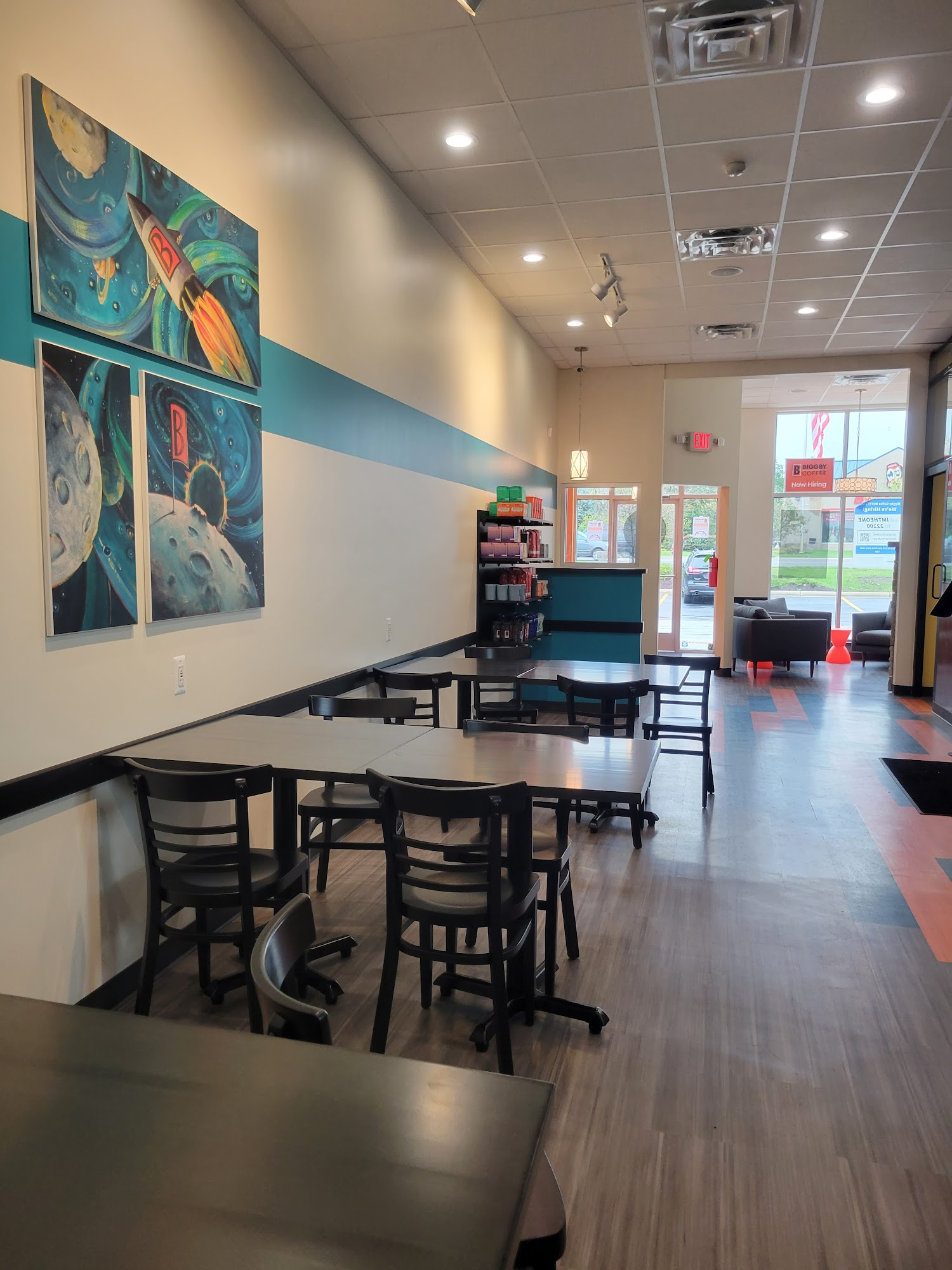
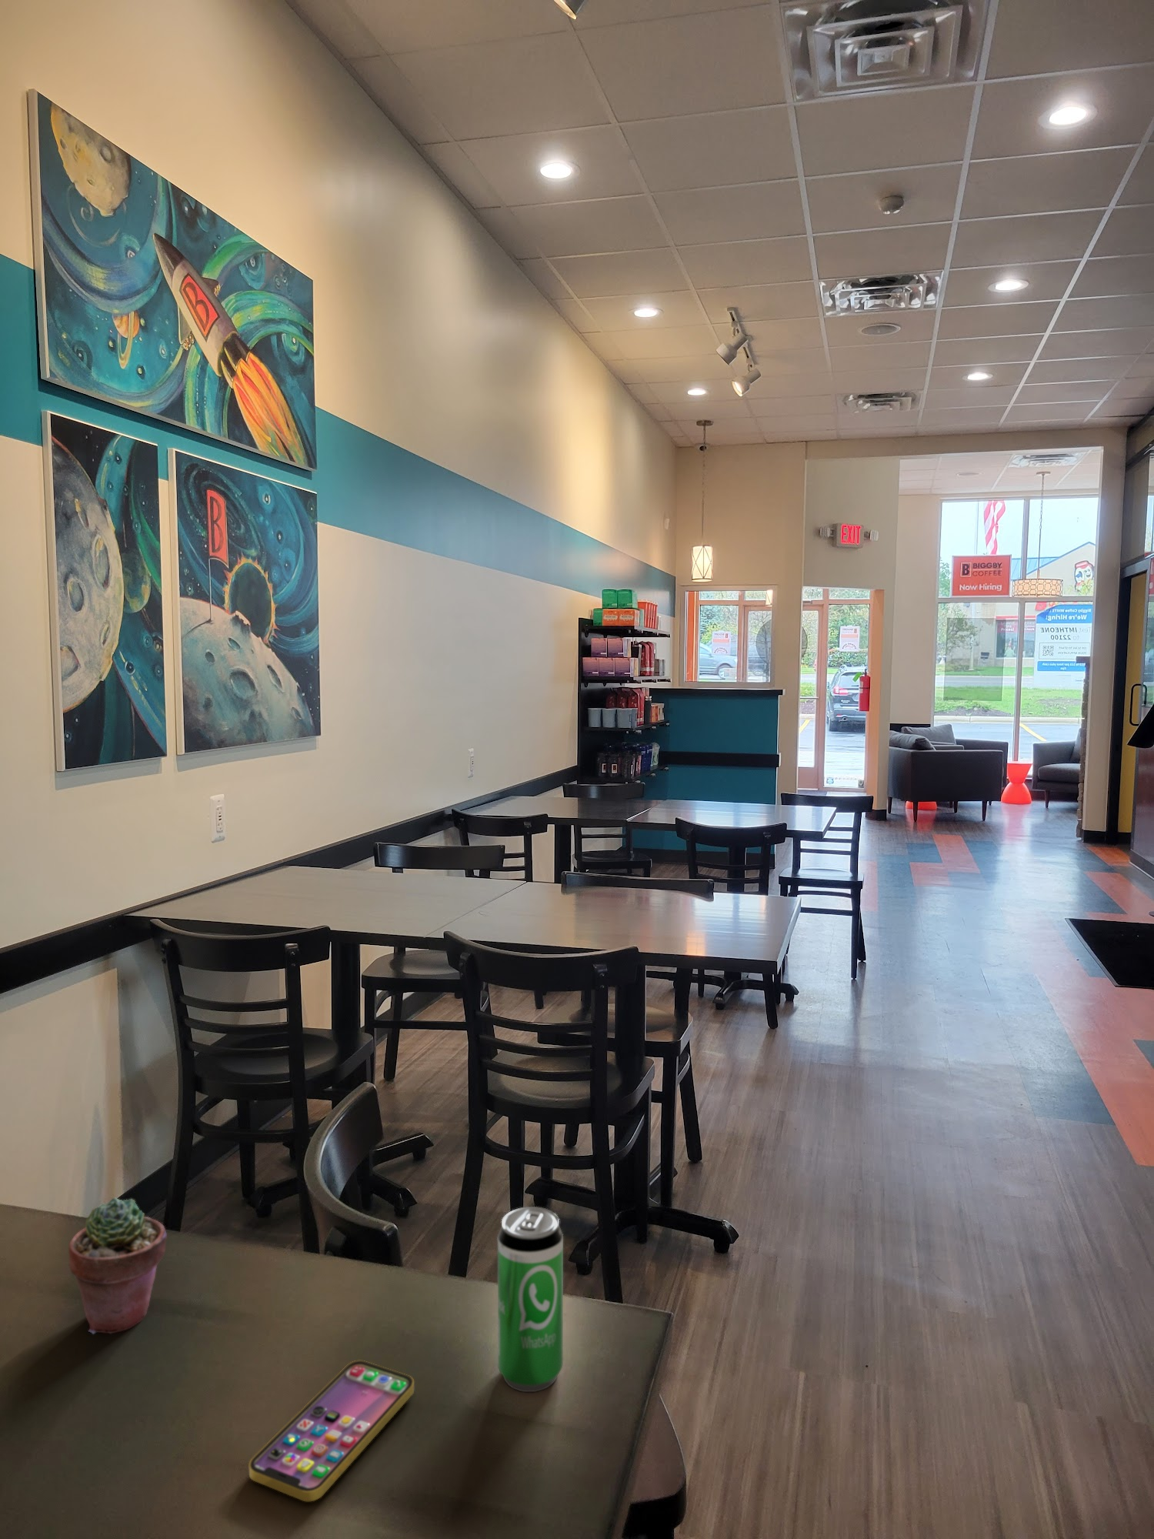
+ potted succulent (118, 1259)
+ smartphone (336, 1425)
+ beverage can (530, 1298)
